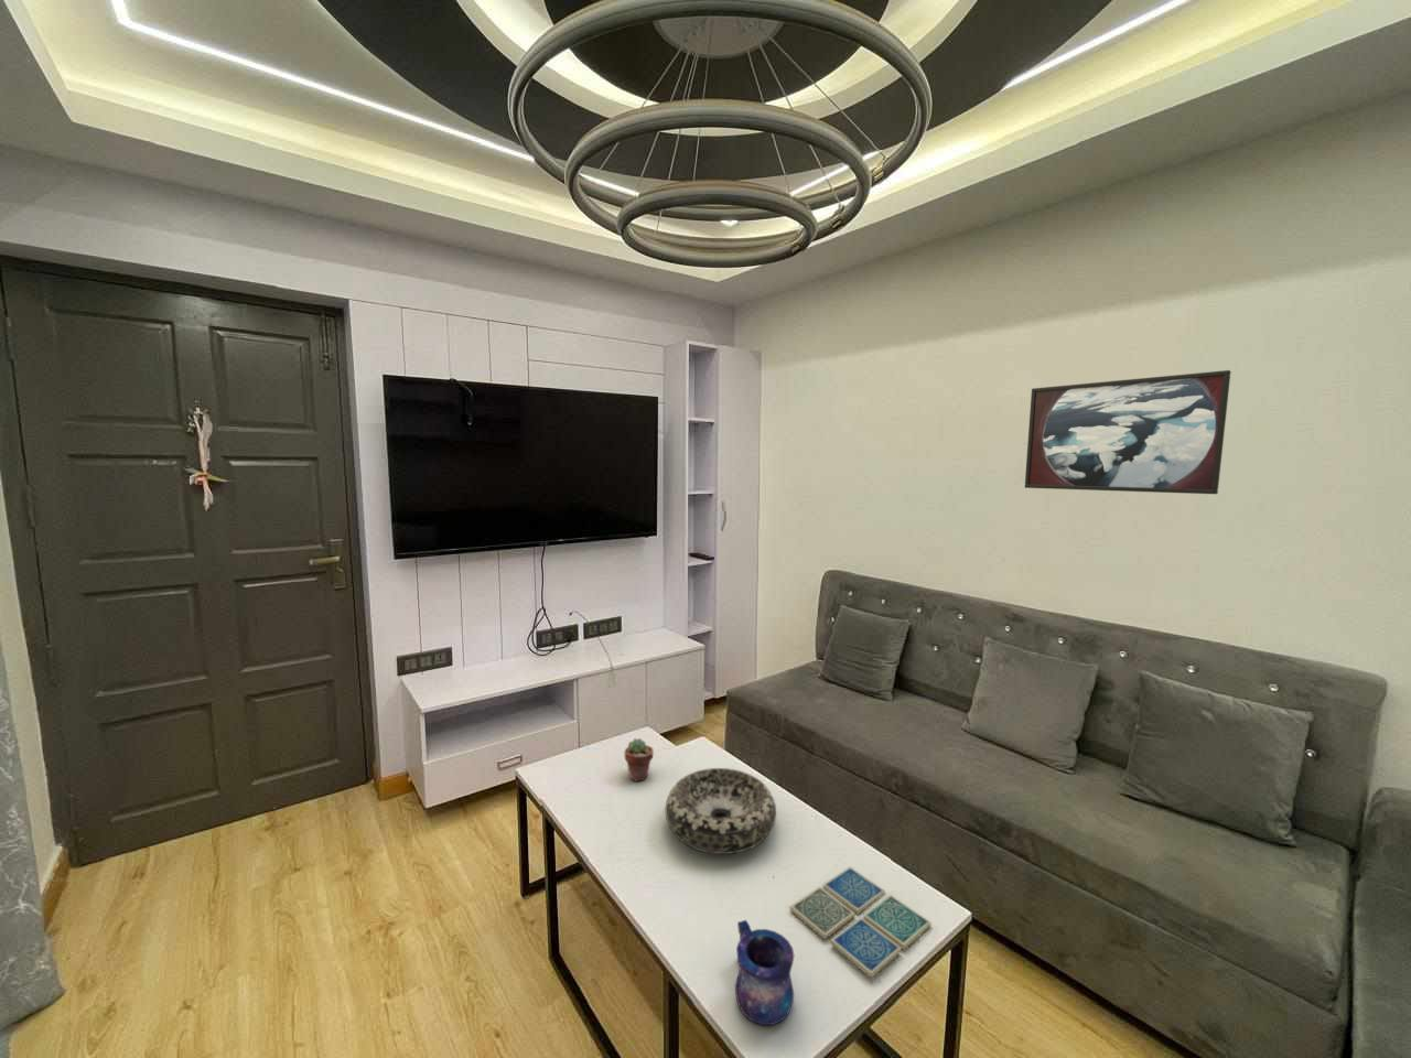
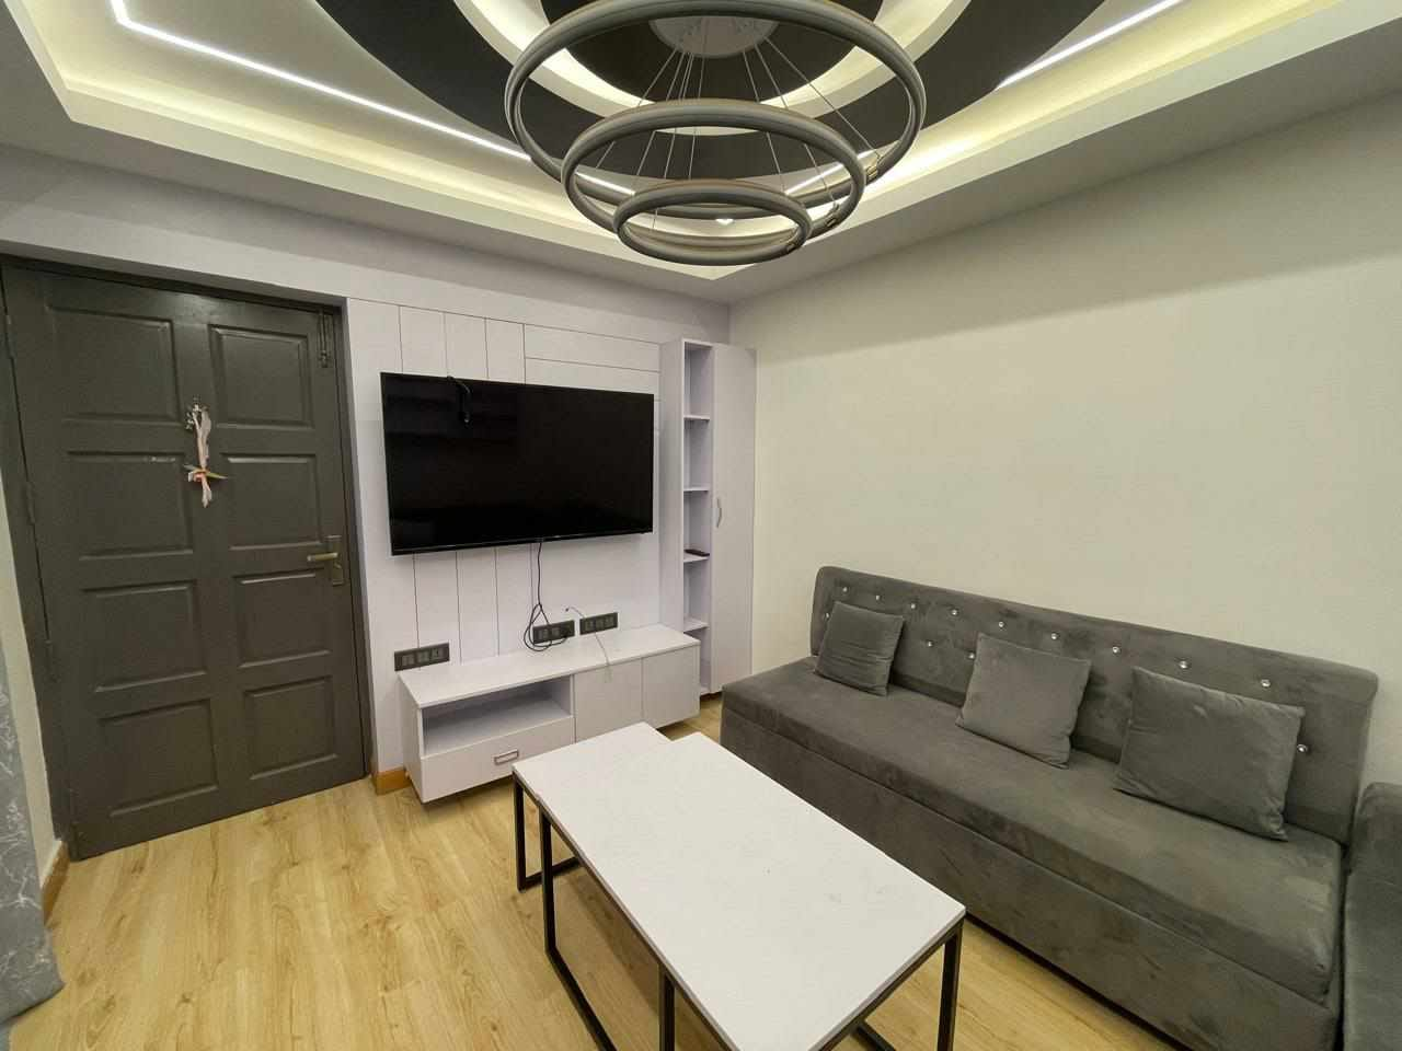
- potted succulent (638, 757)
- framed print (1115, 436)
- mug (757, 969)
- drink coaster (860, 917)
- decorative bowl (720, 808)
